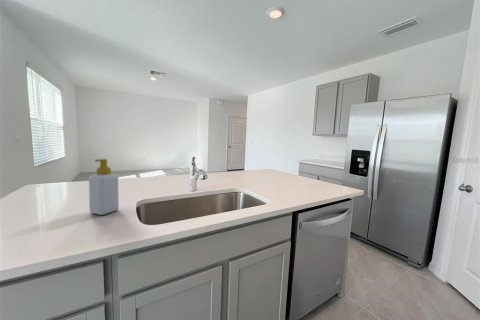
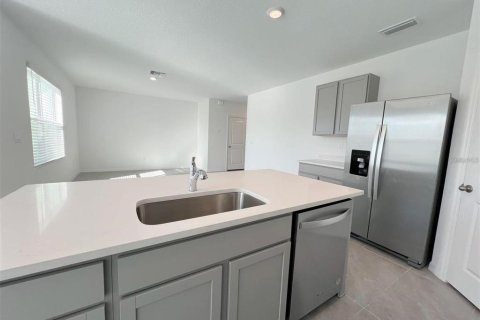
- soap bottle (104, 185)
